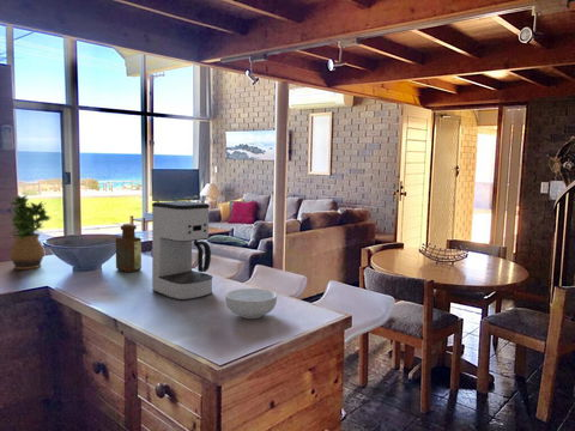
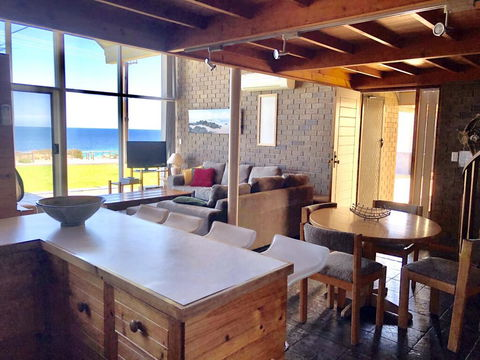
- potted plant (29, 231)
- coffee maker (187, 248)
- cereal bowl (250, 304)
- bottle (128, 247)
